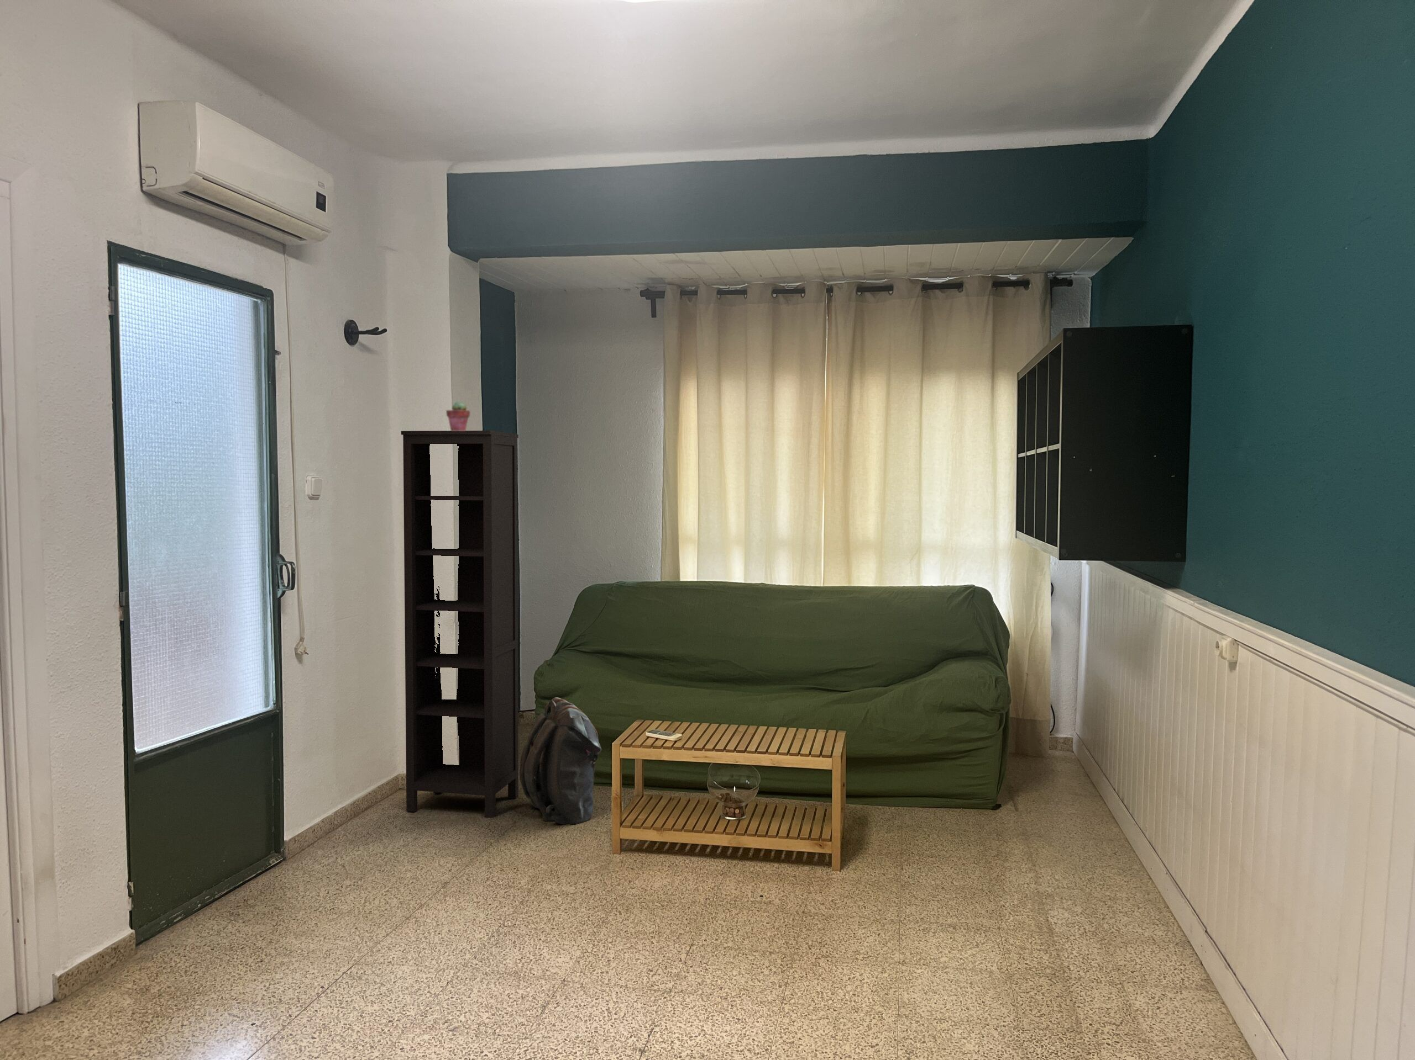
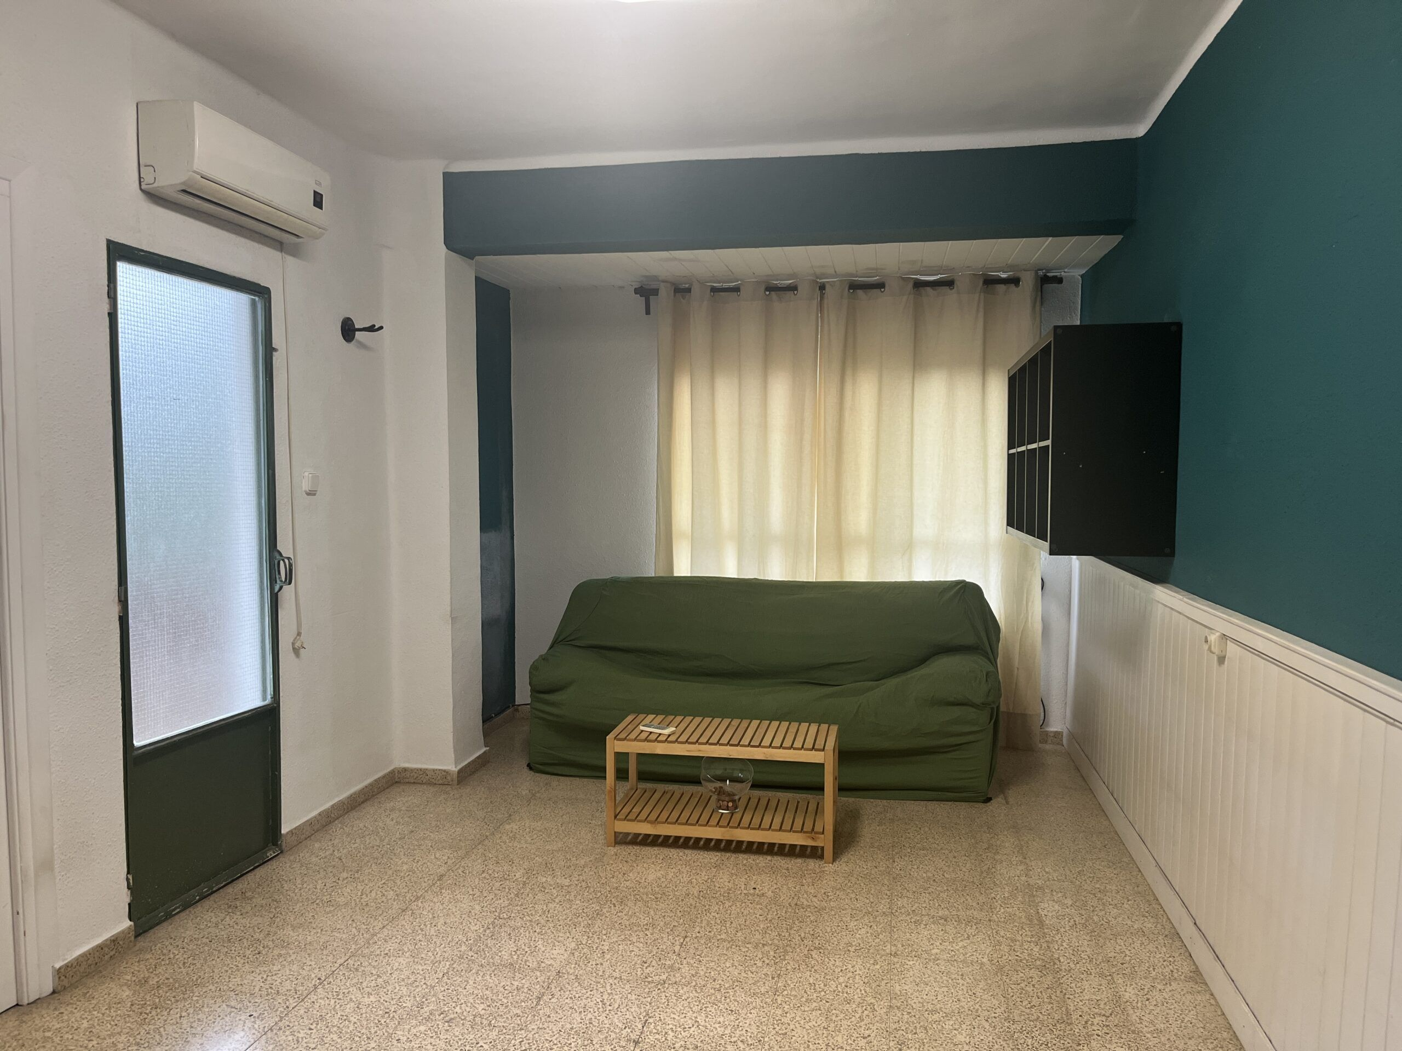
- potted succulent (458, 415)
- bookcase (462, 620)
- backpack (560, 755)
